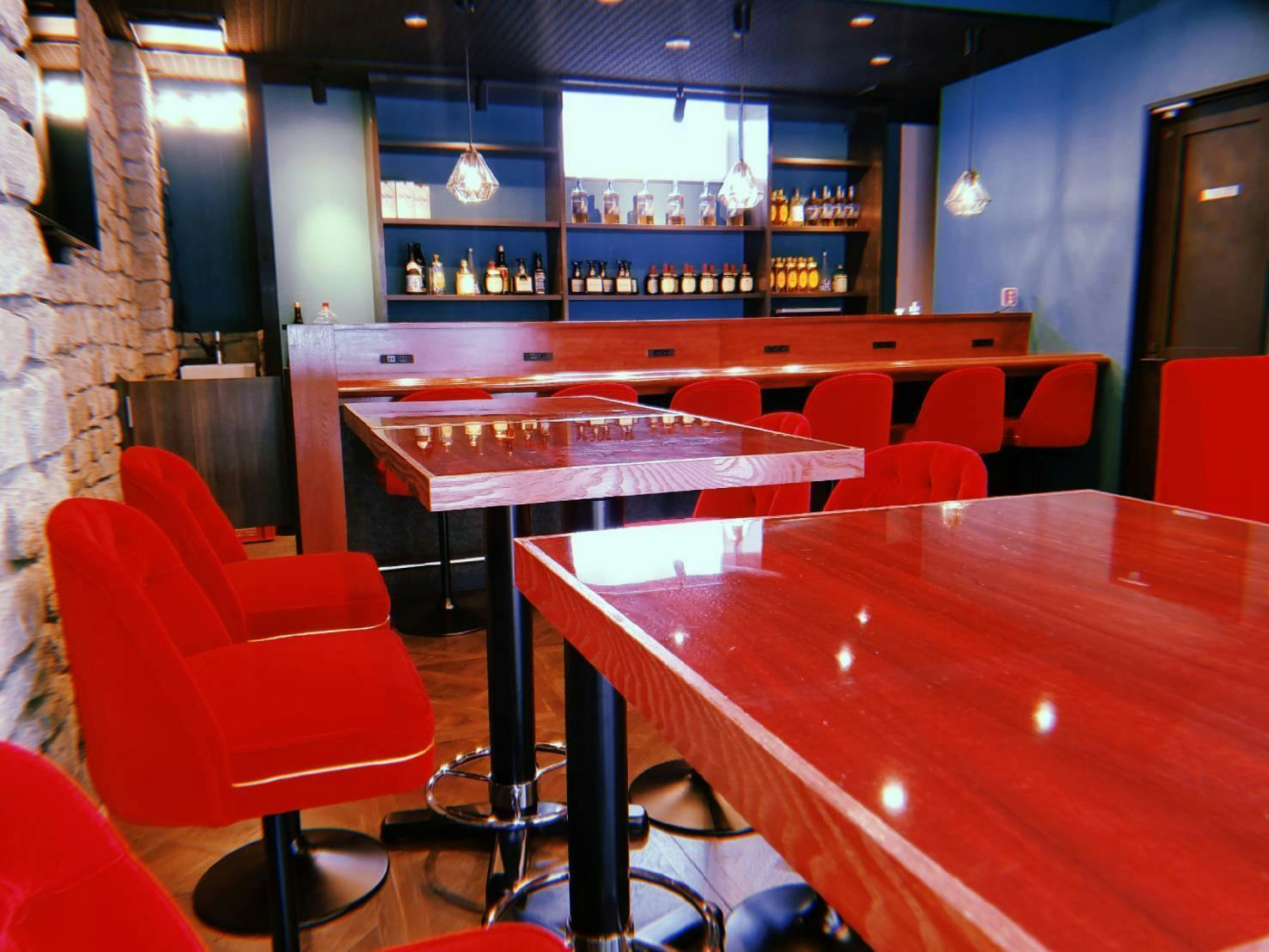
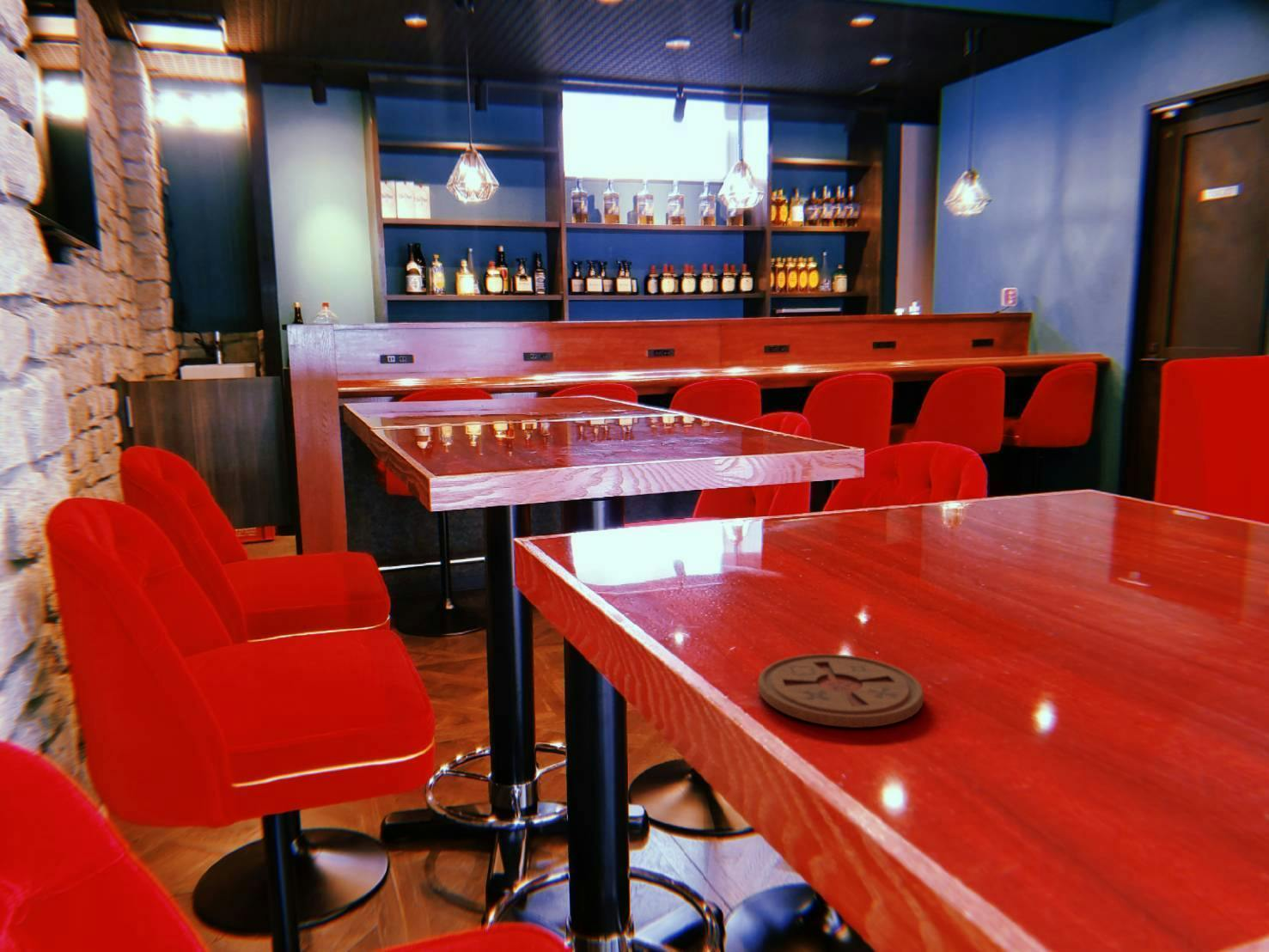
+ coaster (839, 687)
